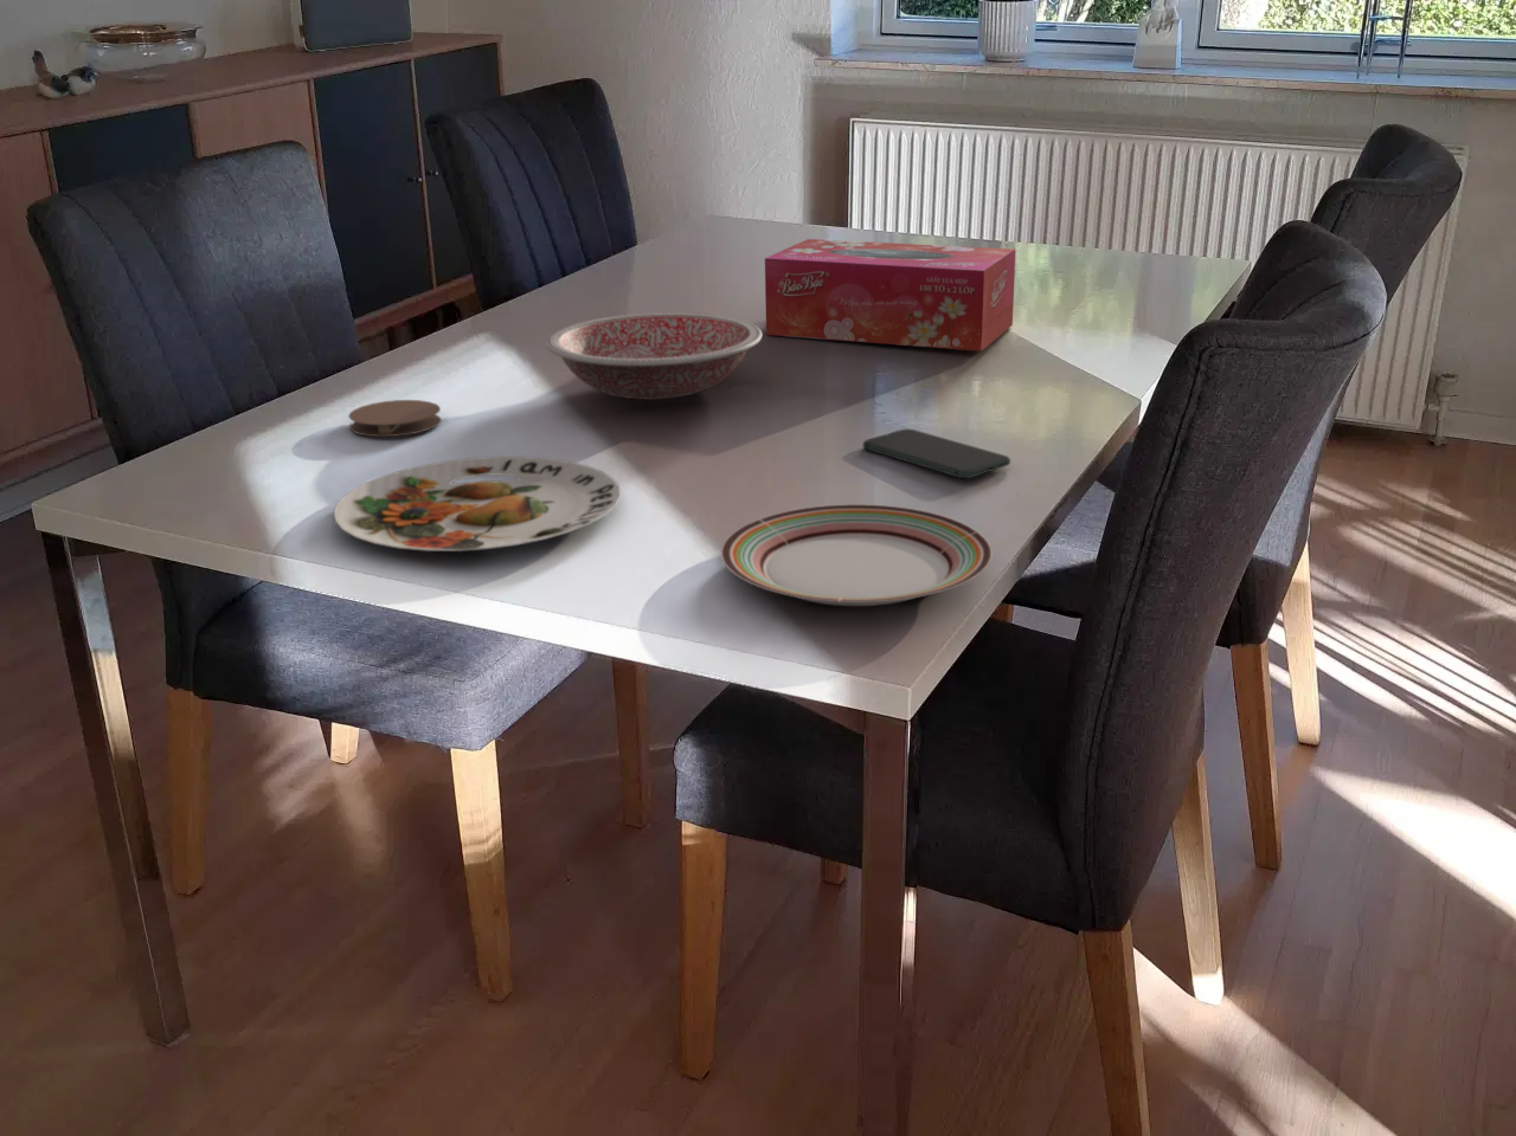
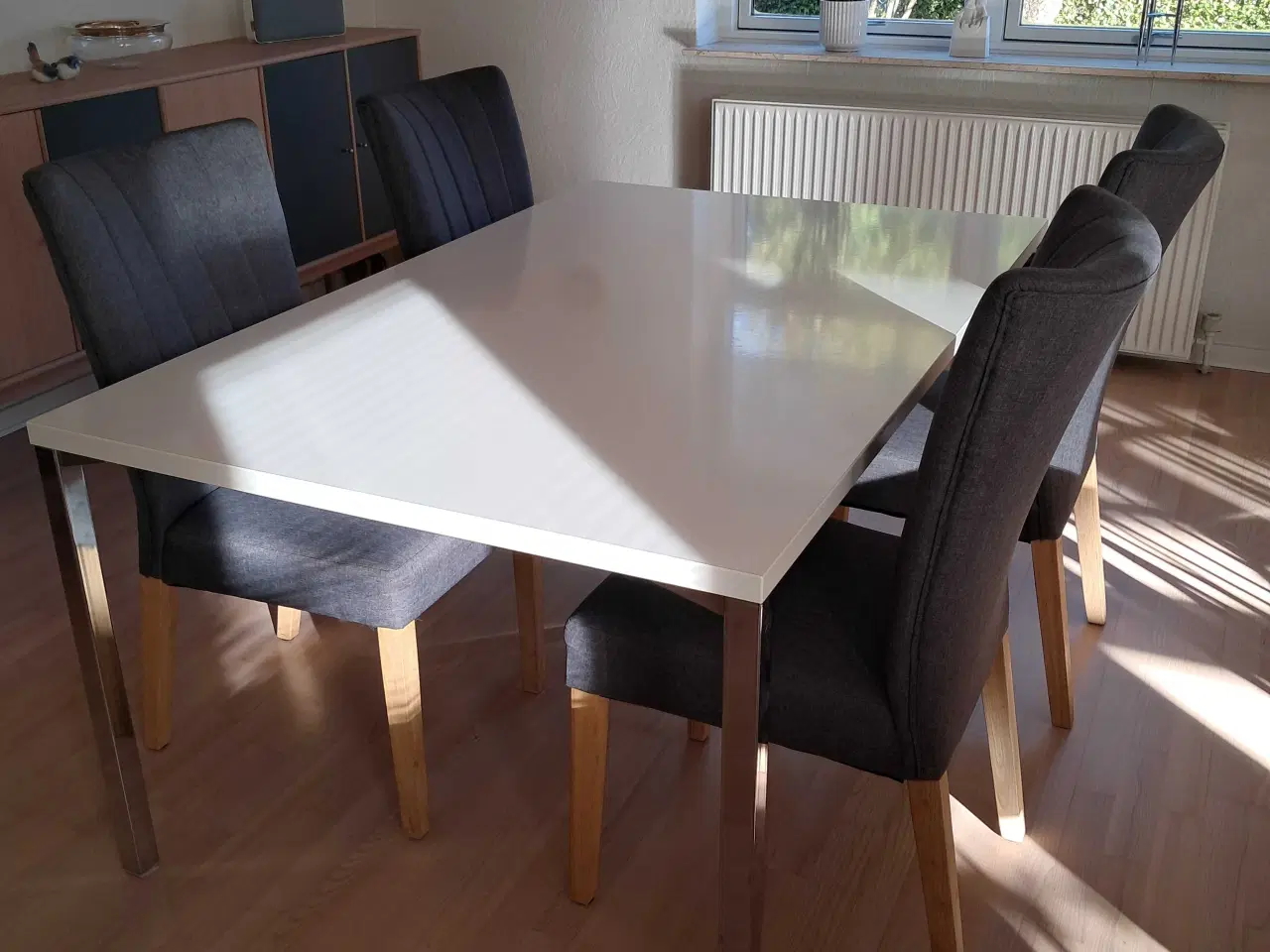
- bowl (655, 363)
- coaster (394, 418)
- tissue box (889, 291)
- plate (480, 504)
- plate (855, 560)
- smartphone (935, 452)
